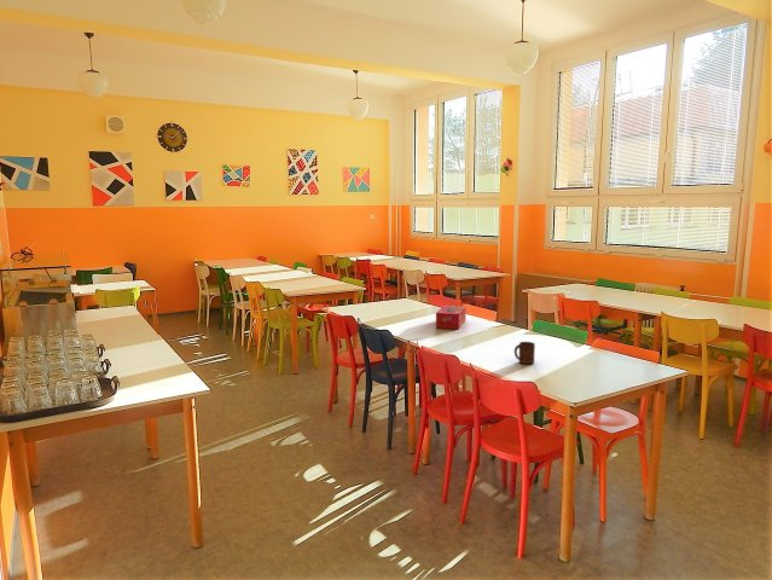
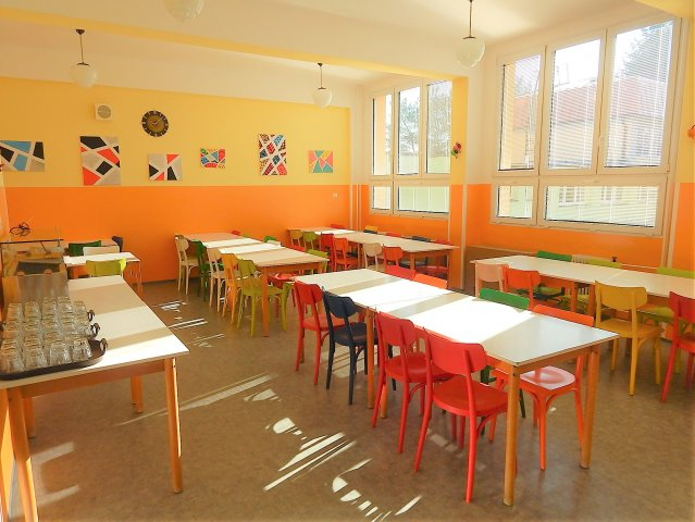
- cup (524, 353)
- tissue box (451, 317)
